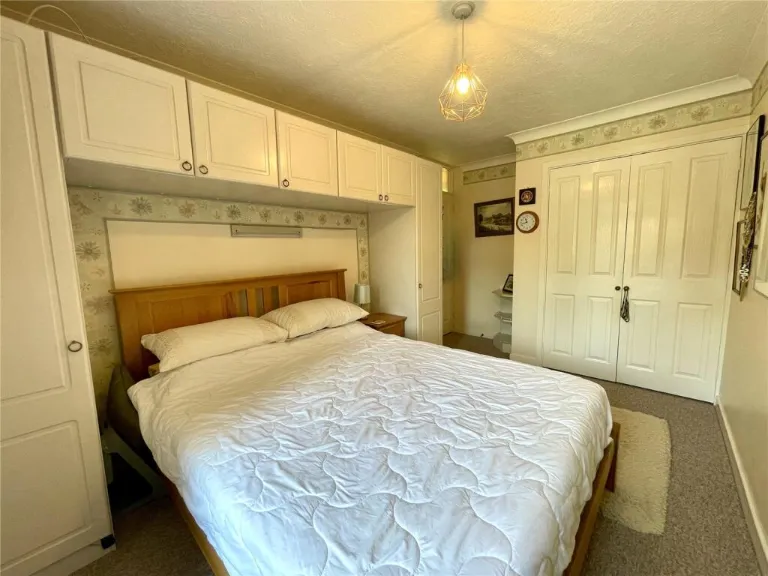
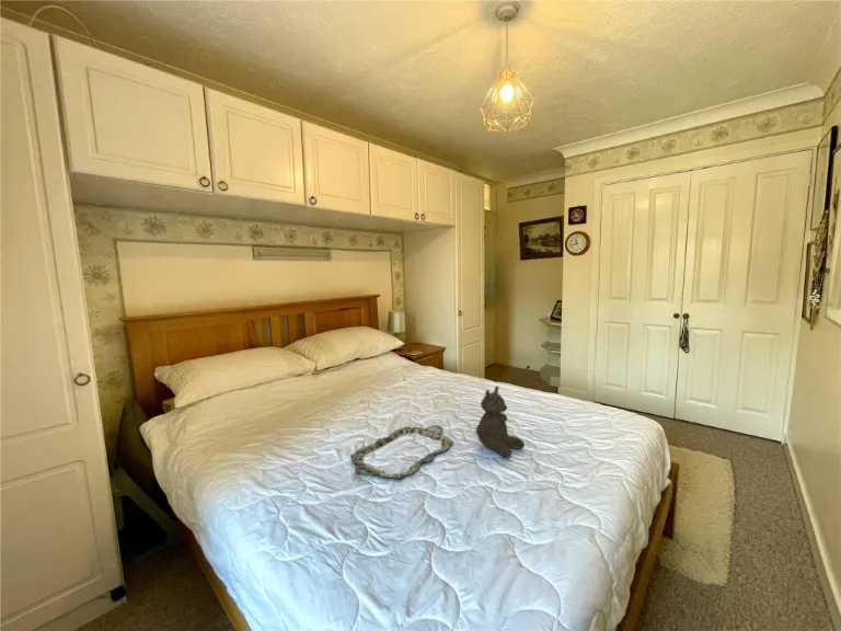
+ teddy bear (499, 418)
+ serving tray (398, 437)
